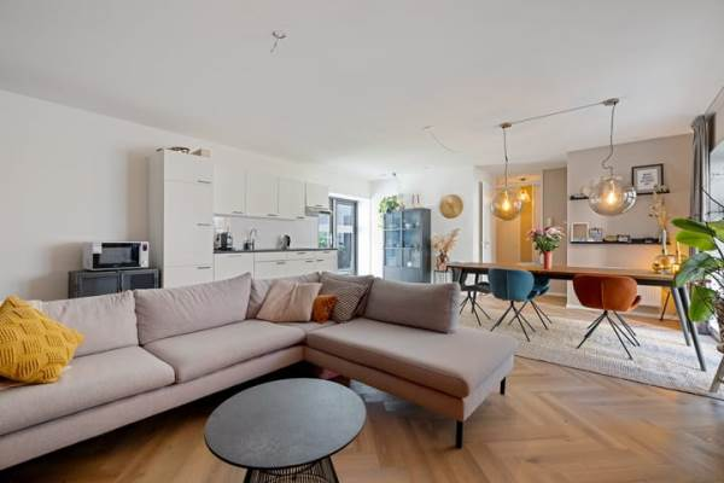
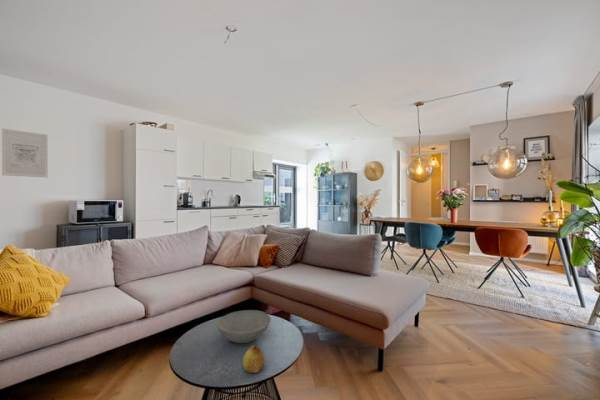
+ bowl (244, 328)
+ wall art (25, 154)
+ fruit (253, 356)
